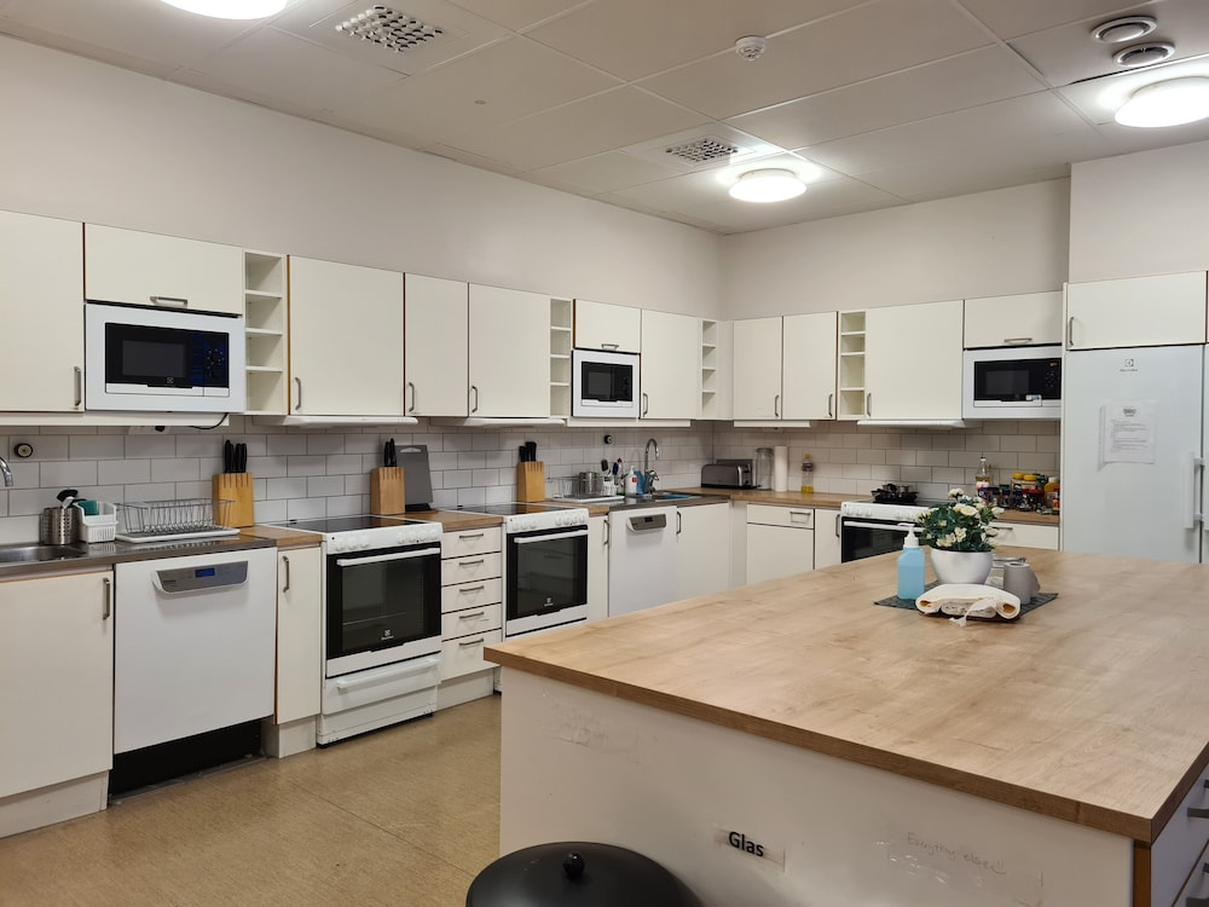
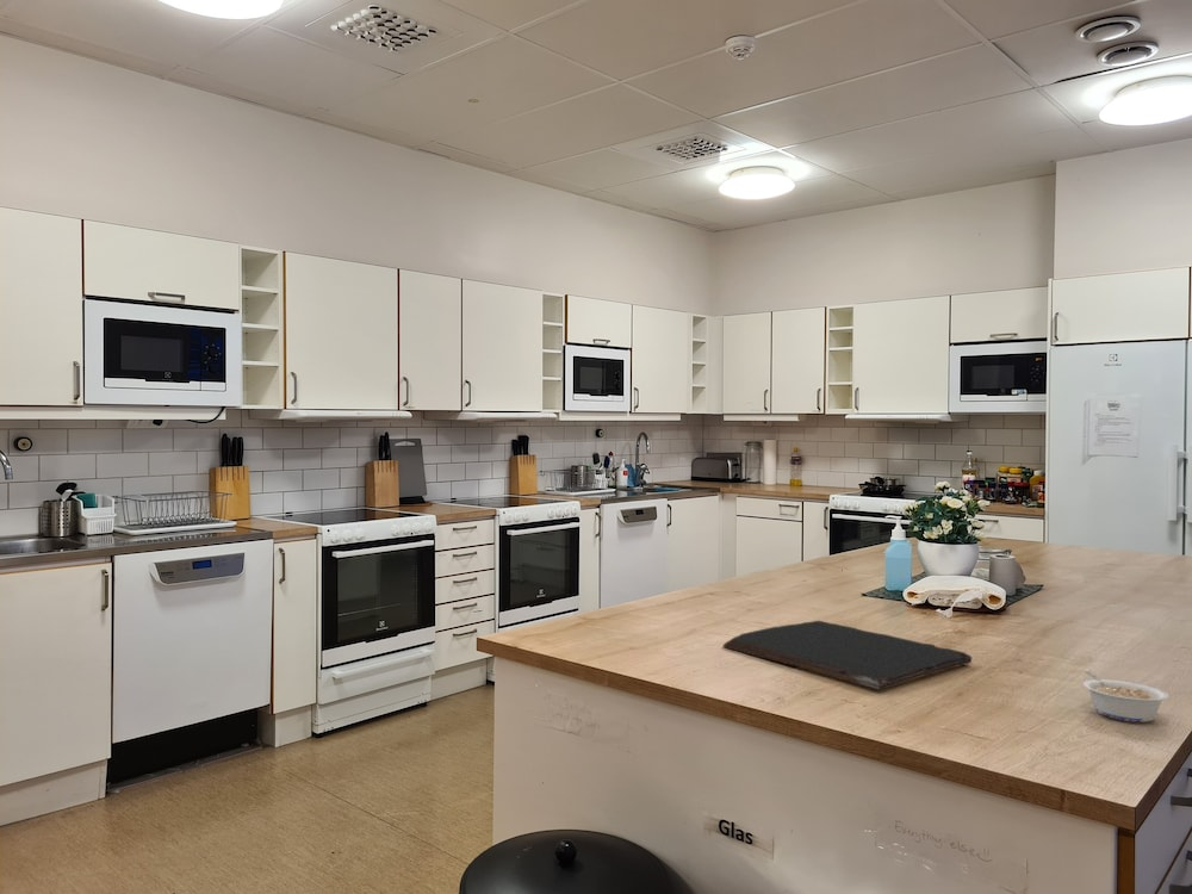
+ legume (1120, 699)
+ cutting board (843, 648)
